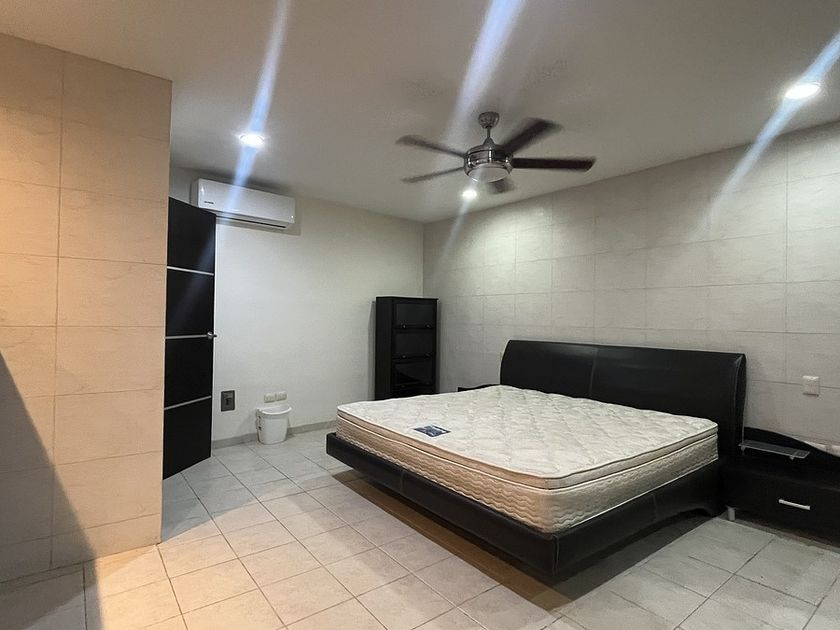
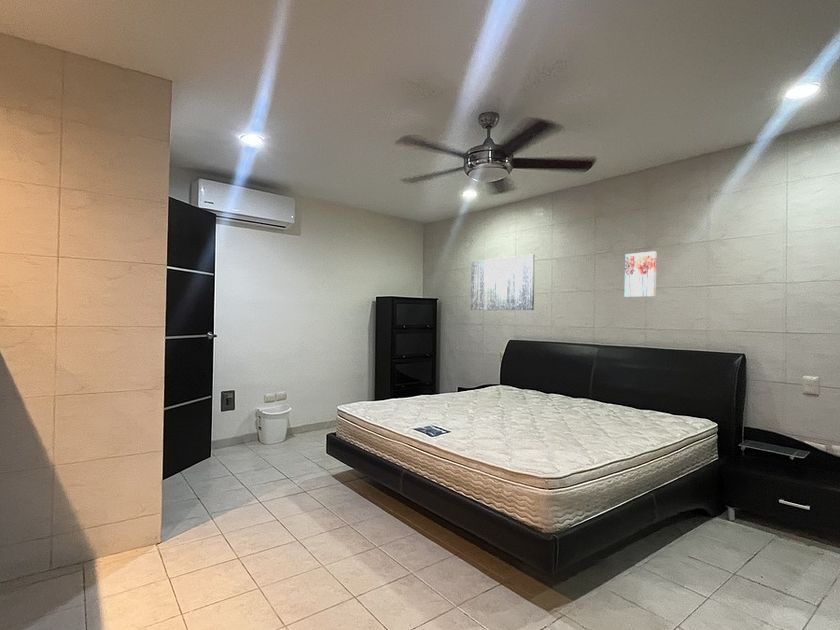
+ wall art (640, 274)
+ wall art (500, 284)
